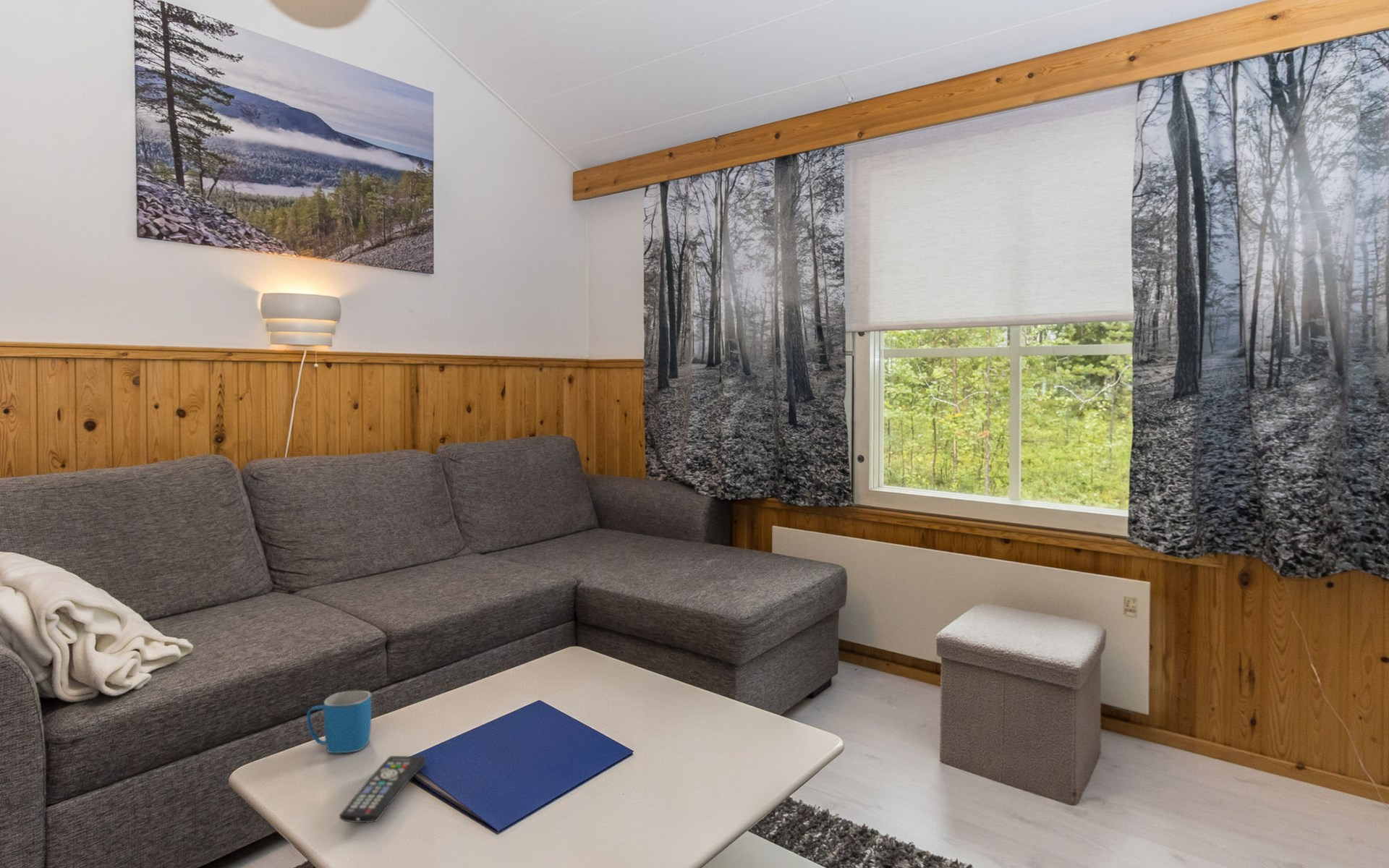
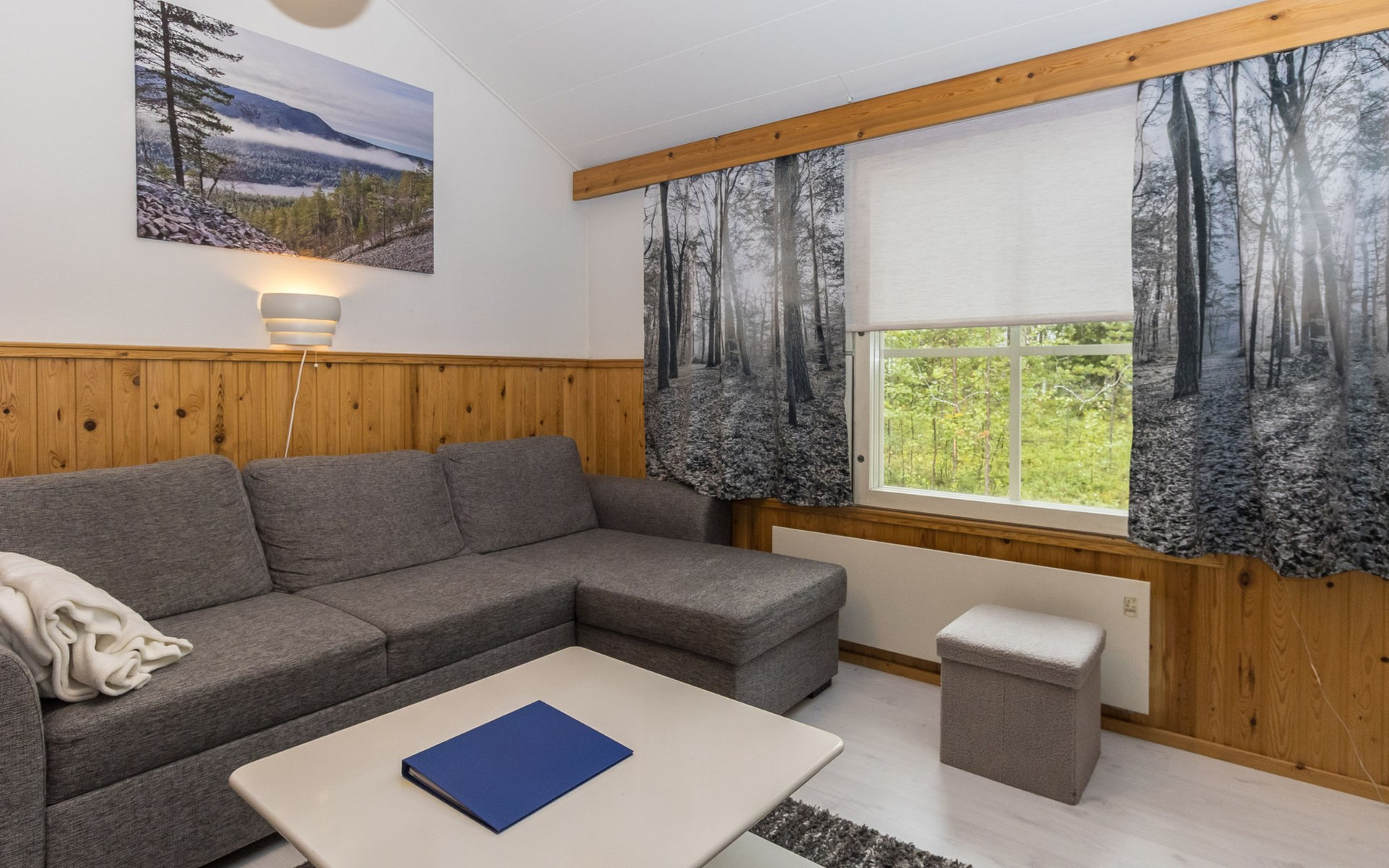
- remote control (386, 785)
- mug (339, 722)
